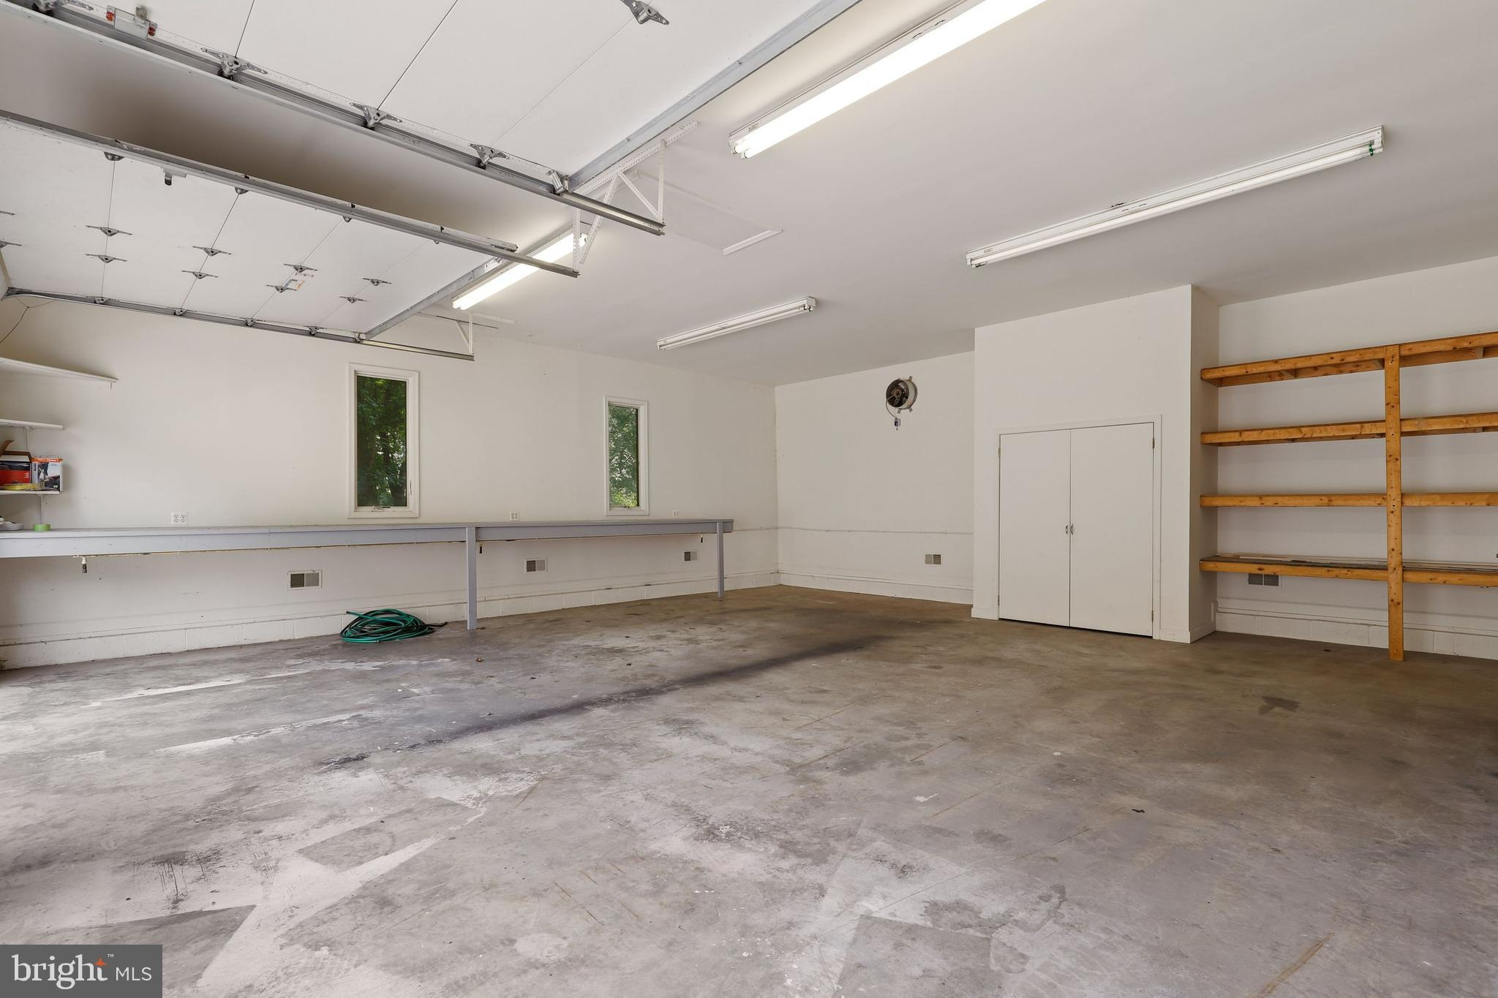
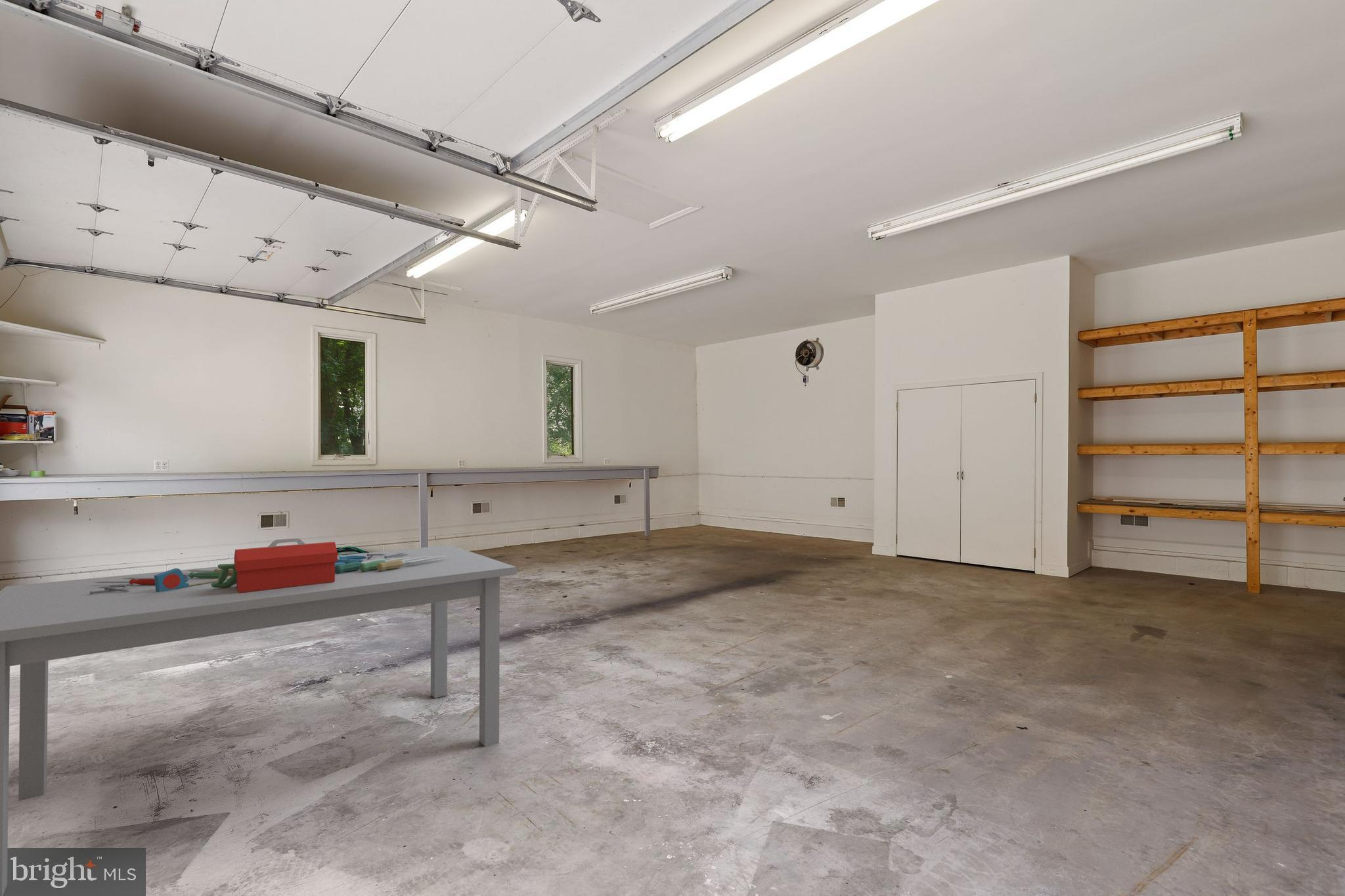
+ work table (278, 626)
